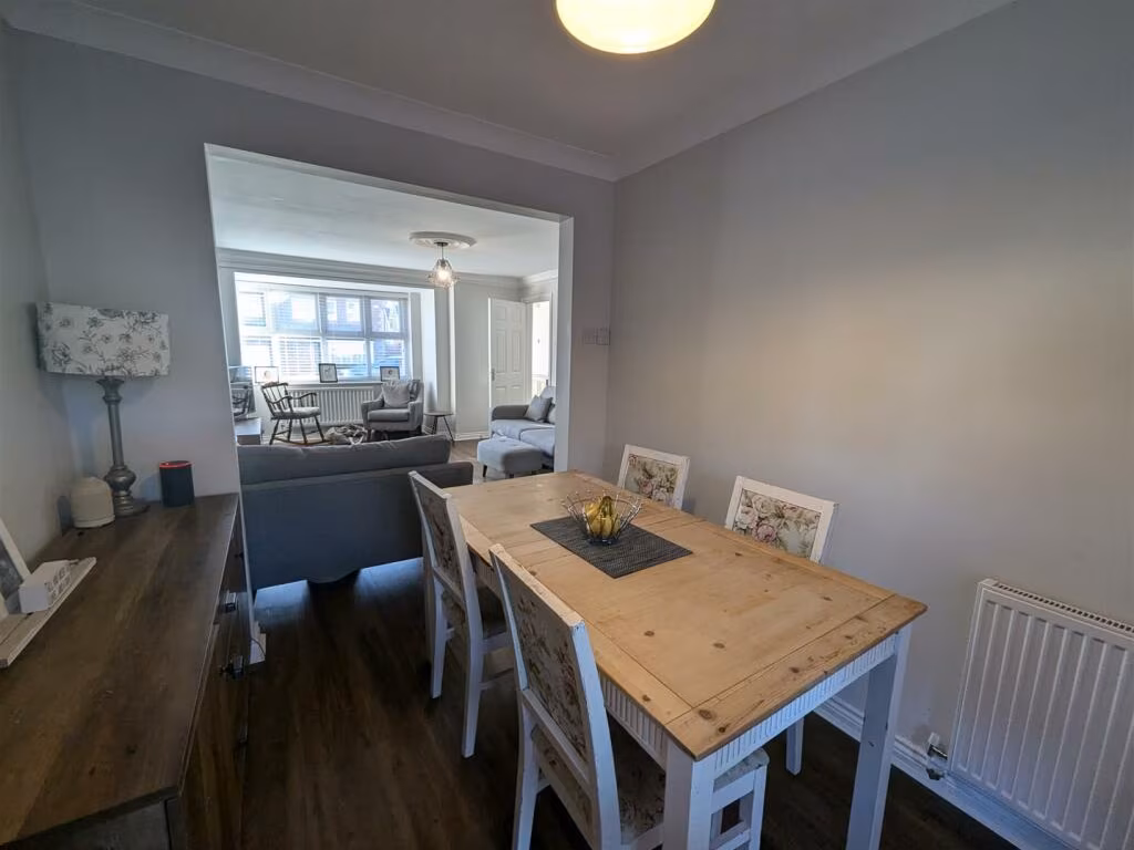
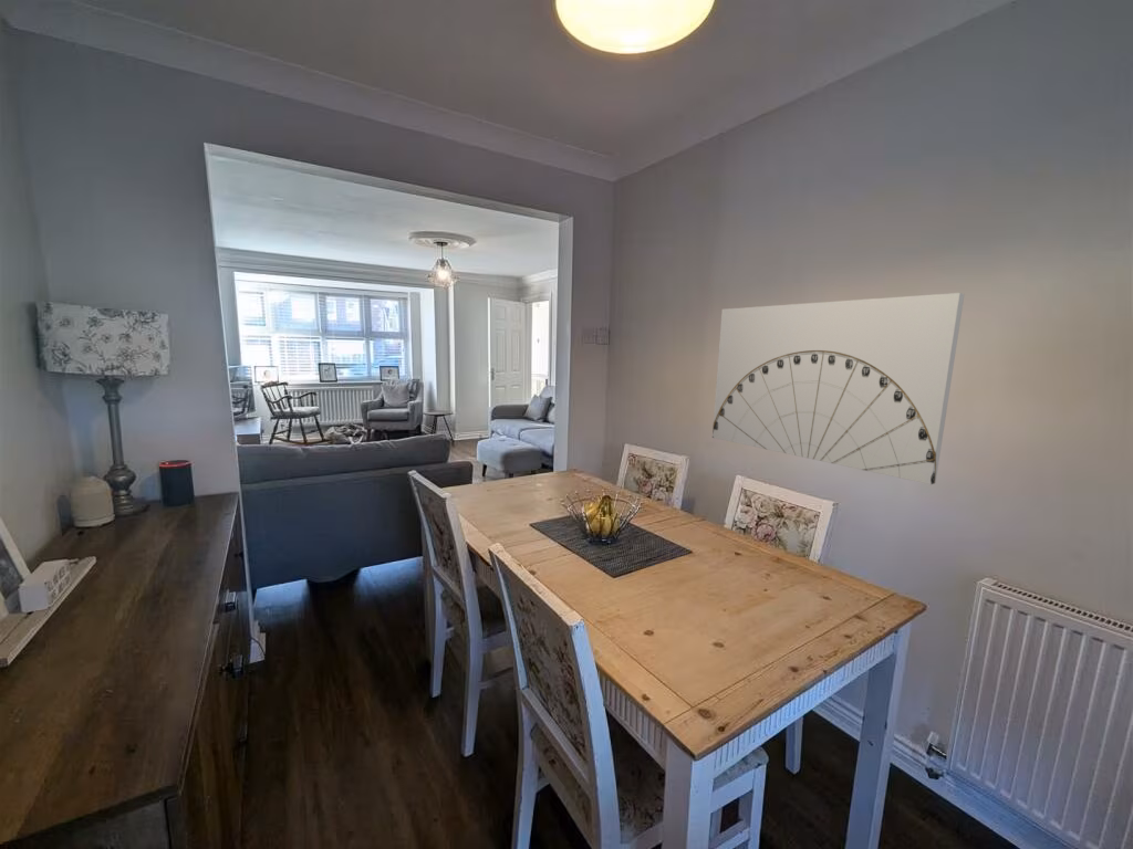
+ wall art (810, 381)
